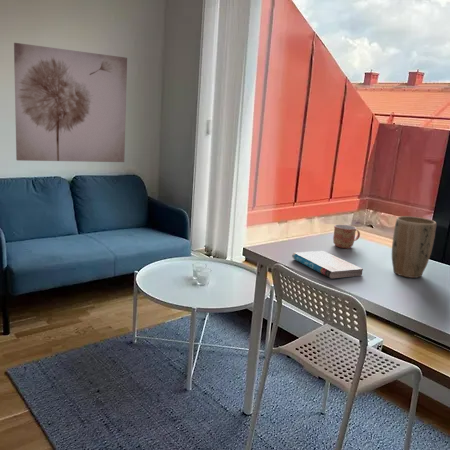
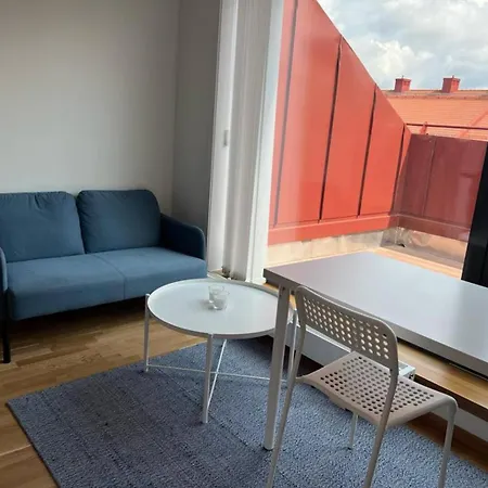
- wall art (73, 107)
- plant pot (412, 247)
- mug (346, 236)
- book (325, 263)
